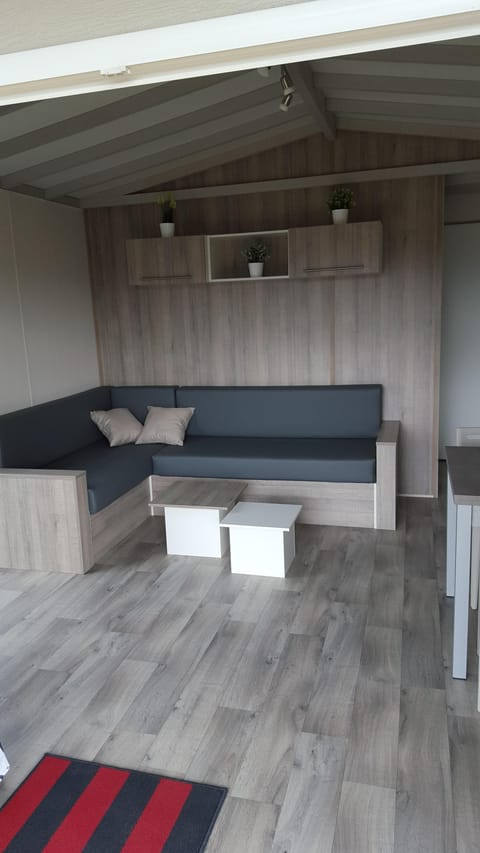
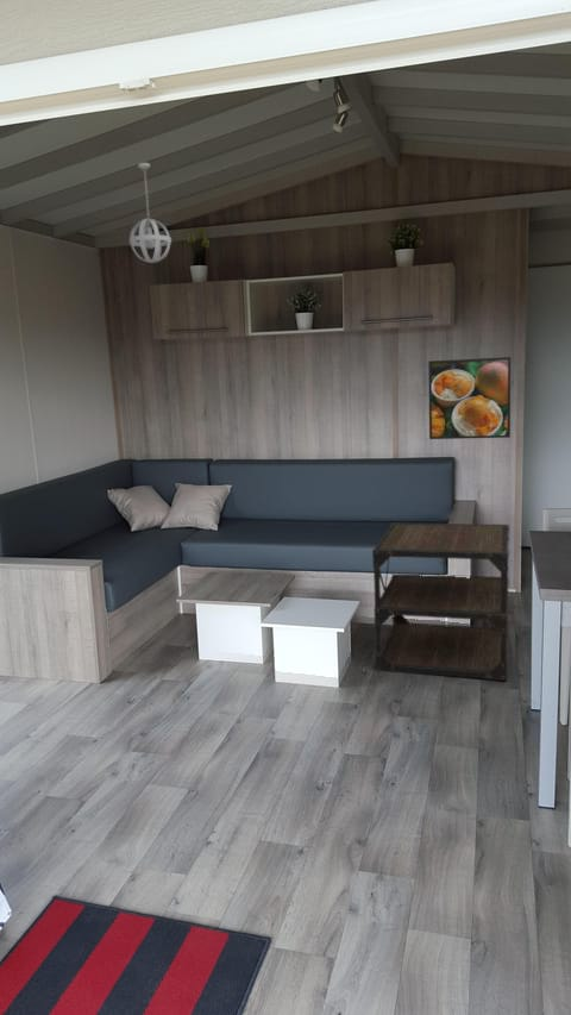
+ pendant light (148, 212)
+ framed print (469, 399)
+ side table (444, 594)
